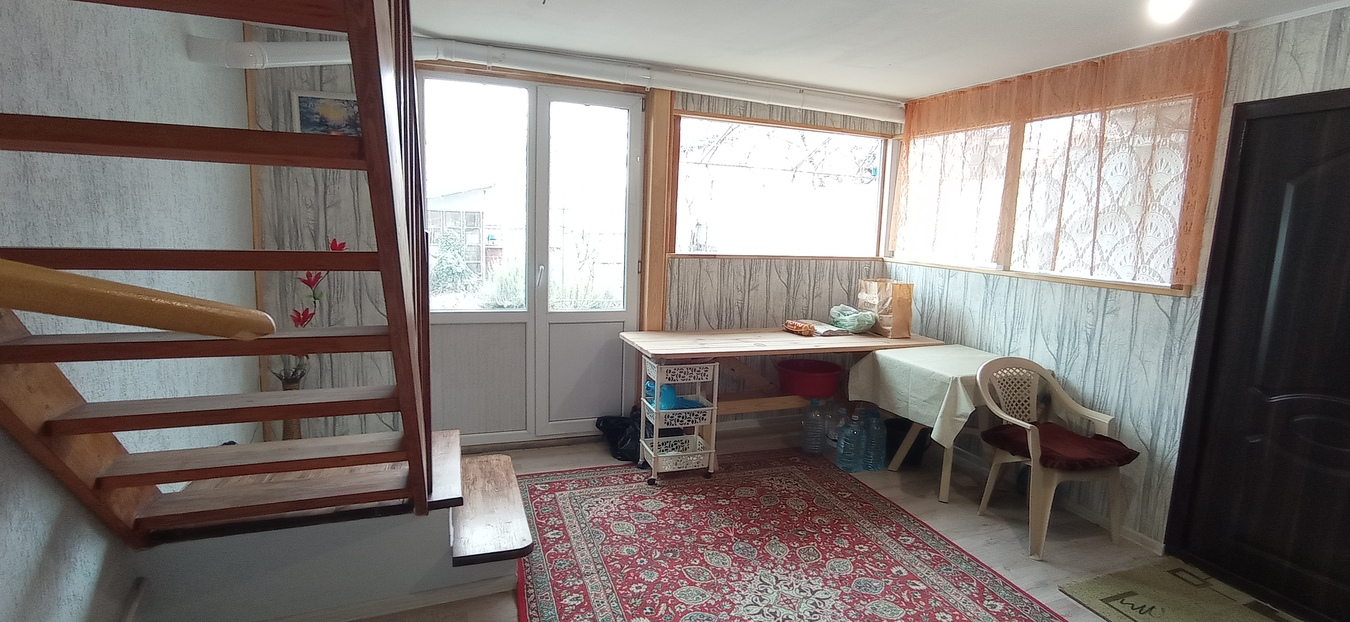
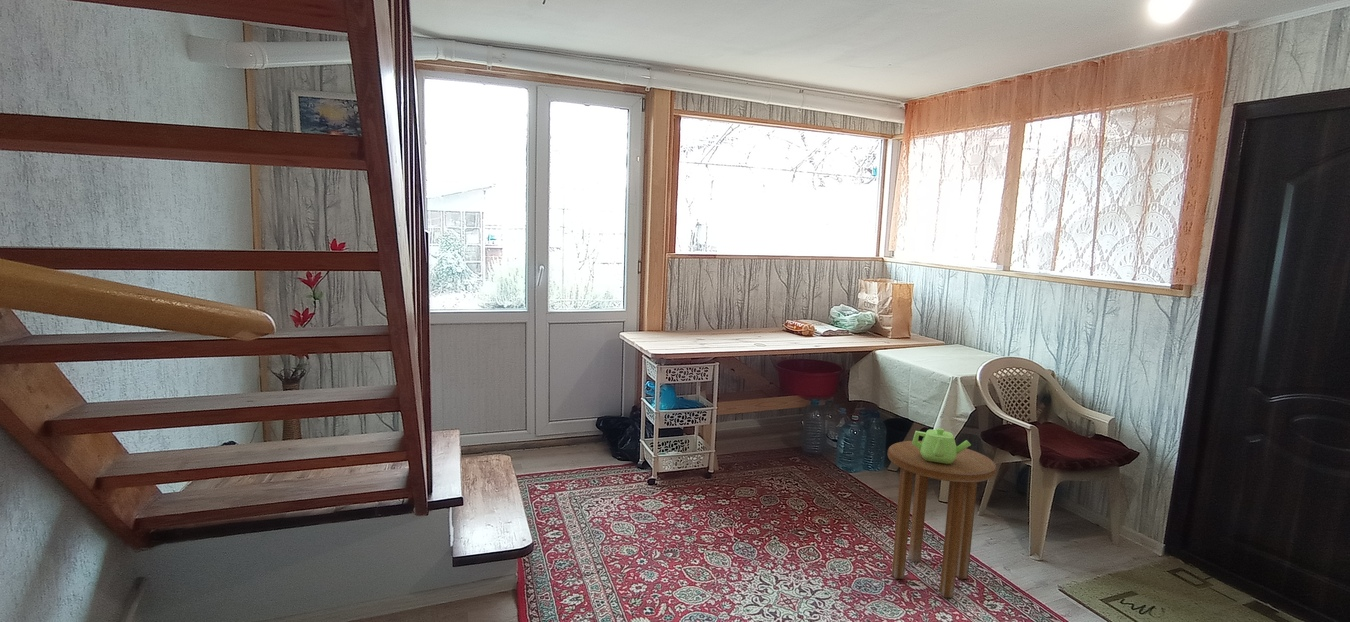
+ teapot (941, 444)
+ side table (924, 516)
